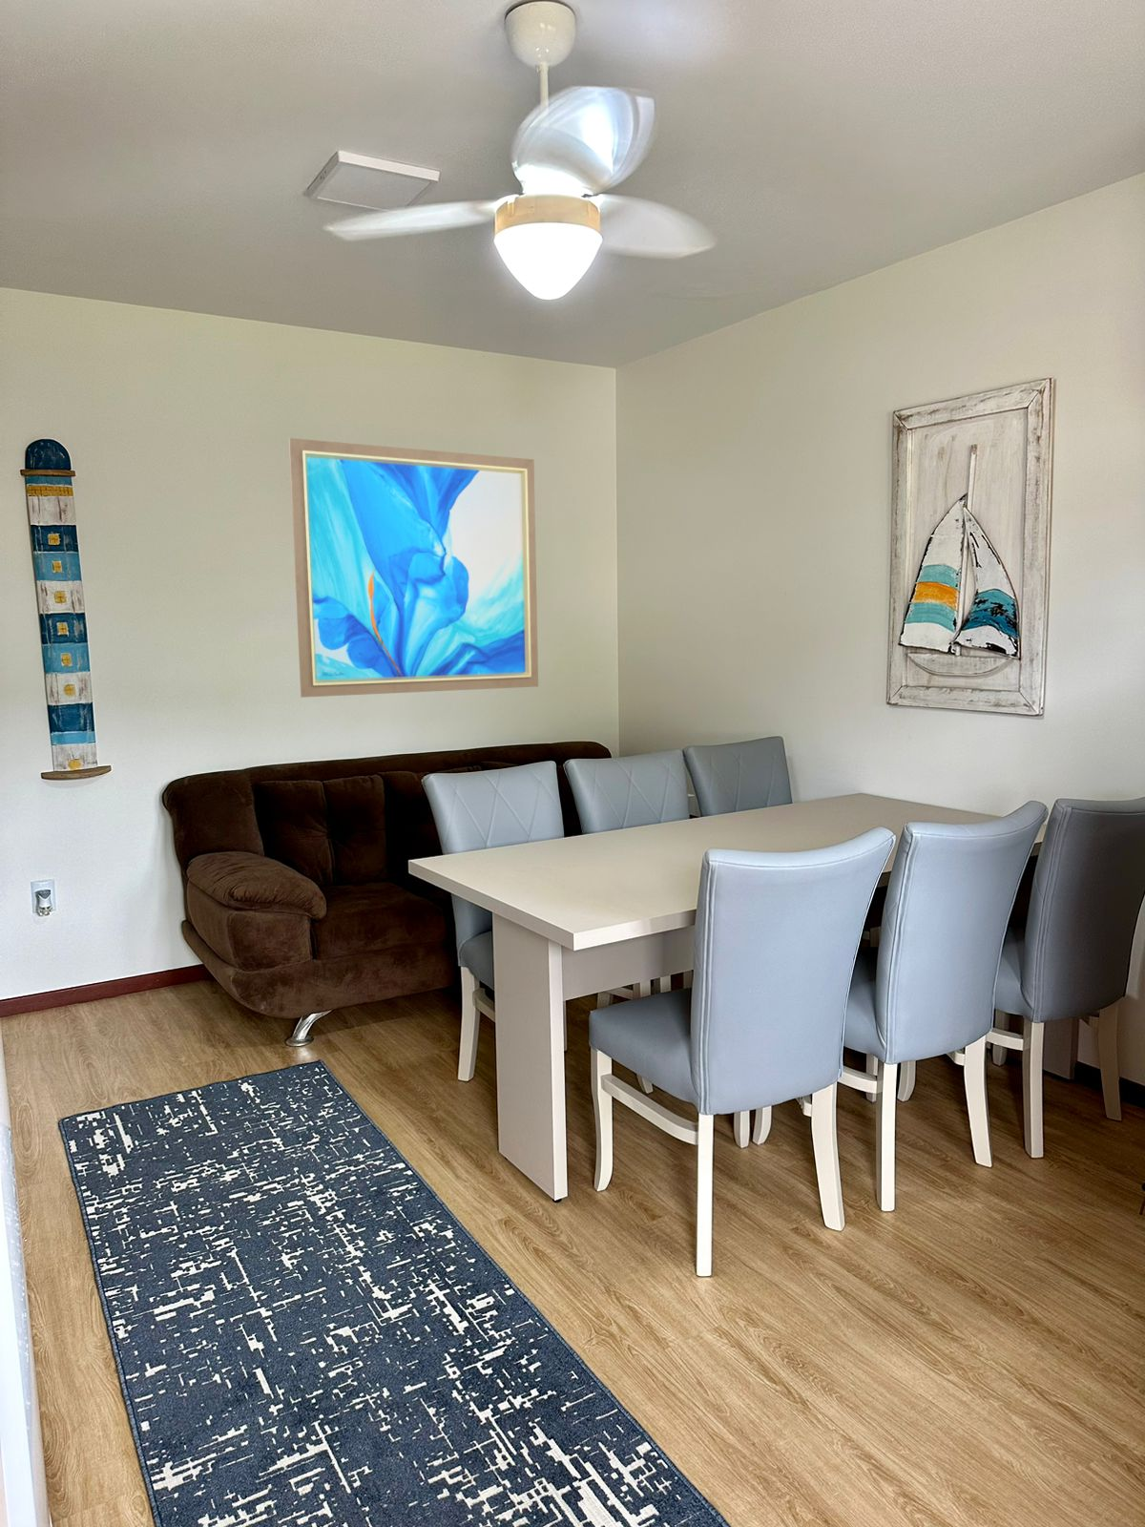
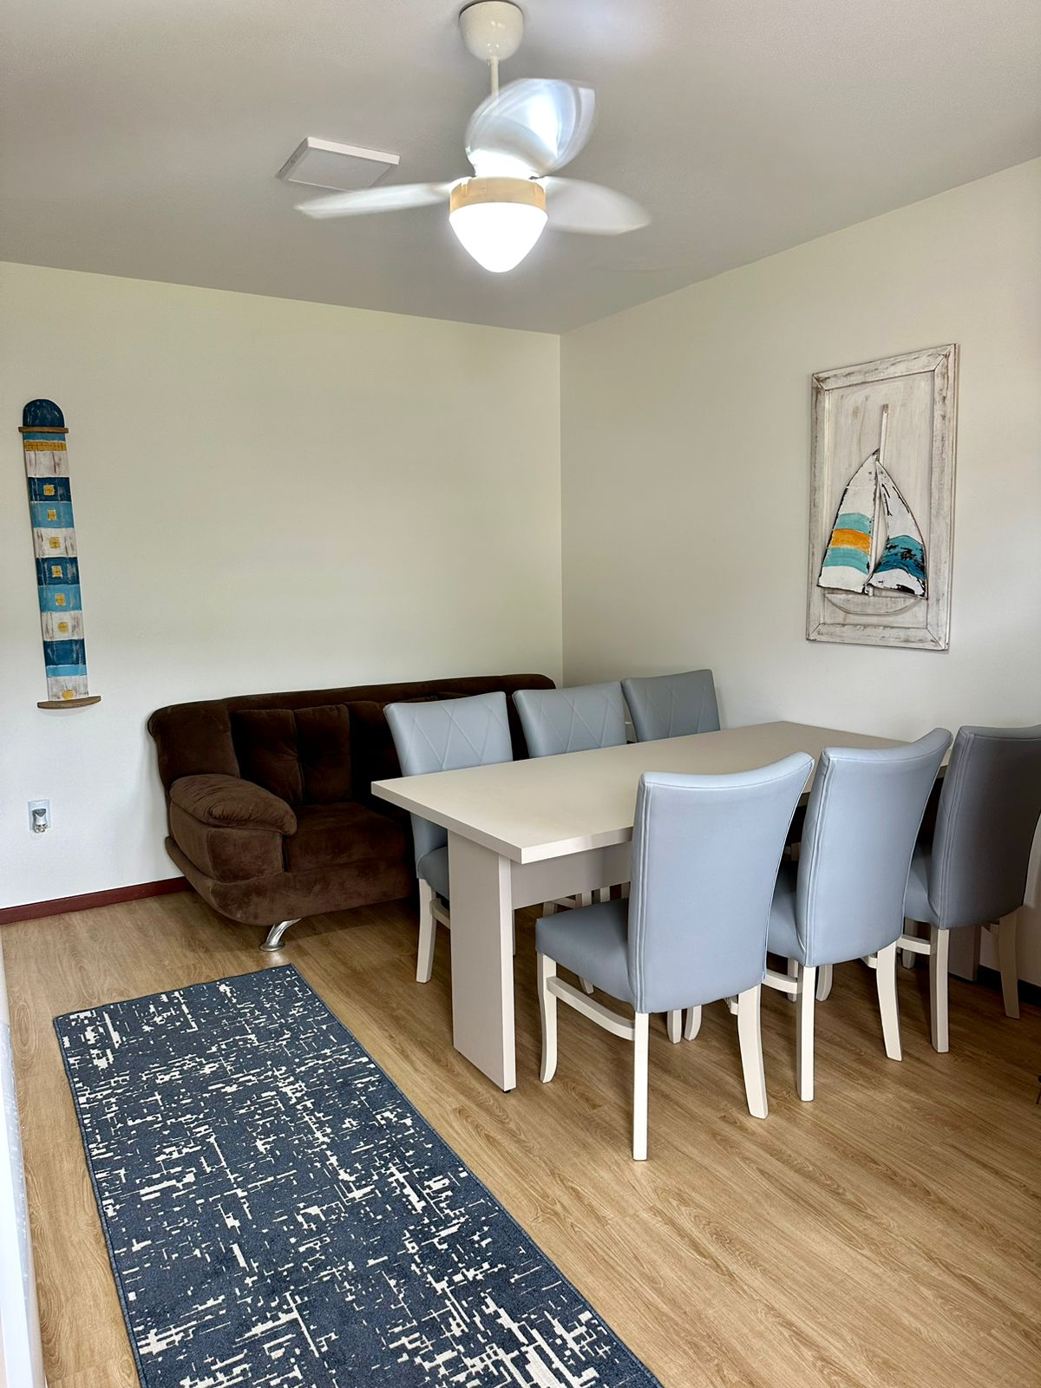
- wall art (423, 571)
